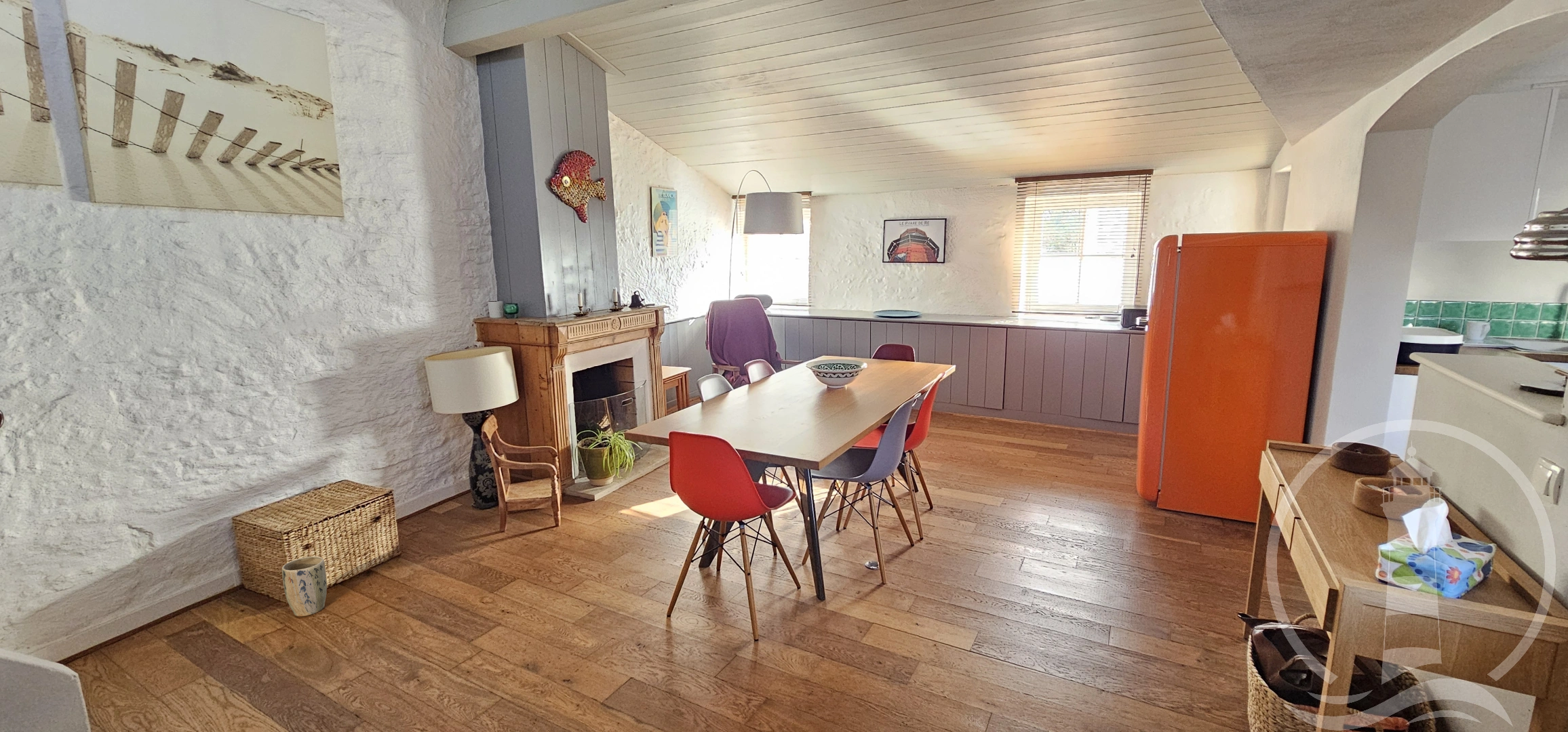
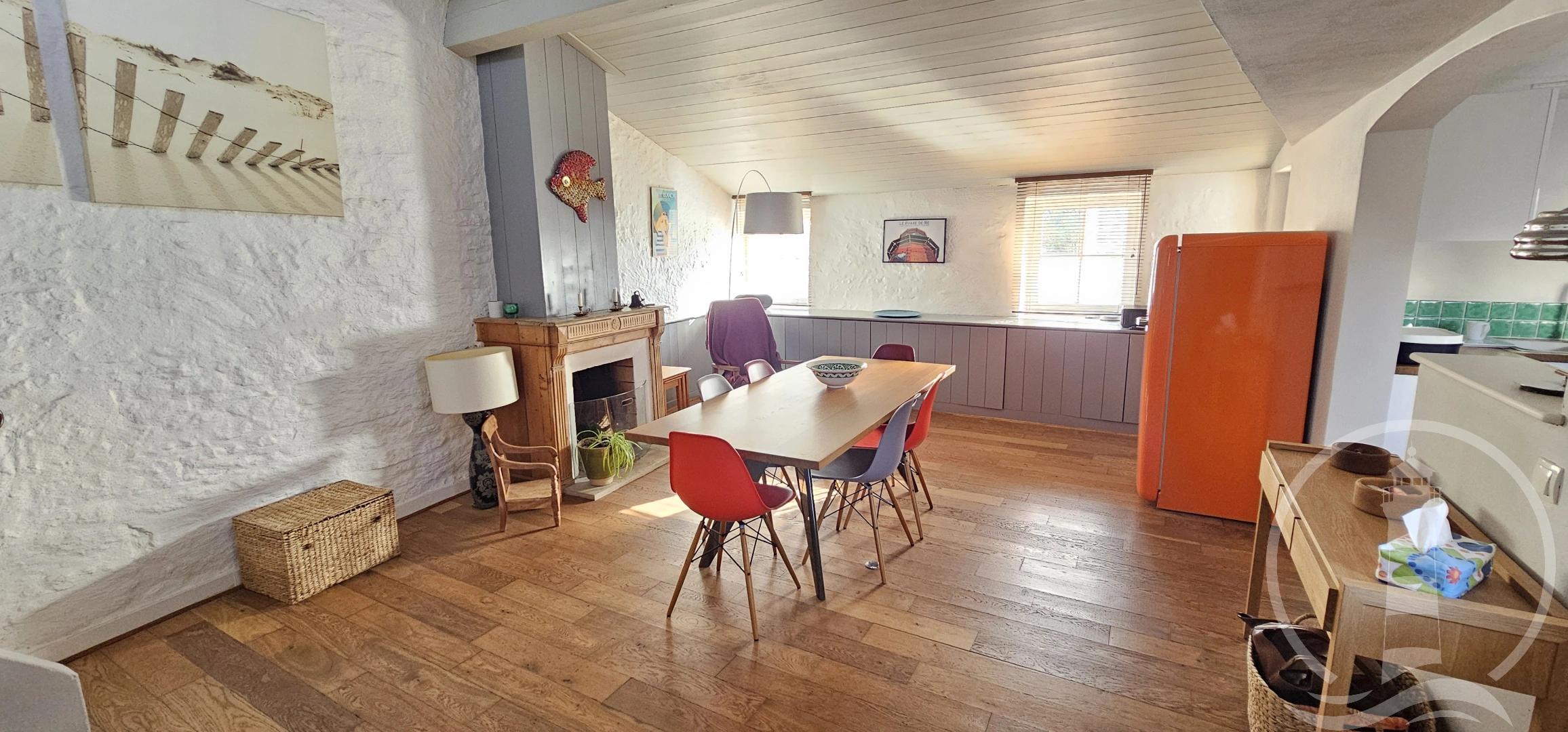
- plant pot (306, 586)
